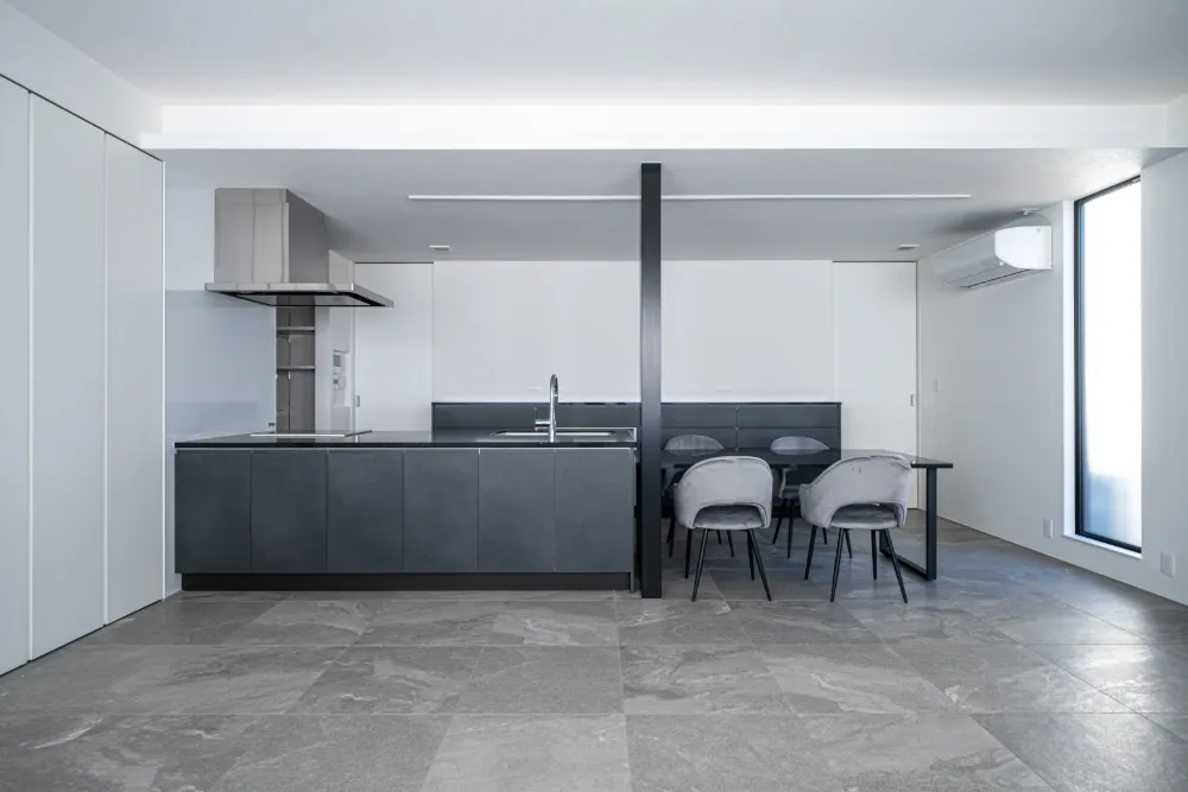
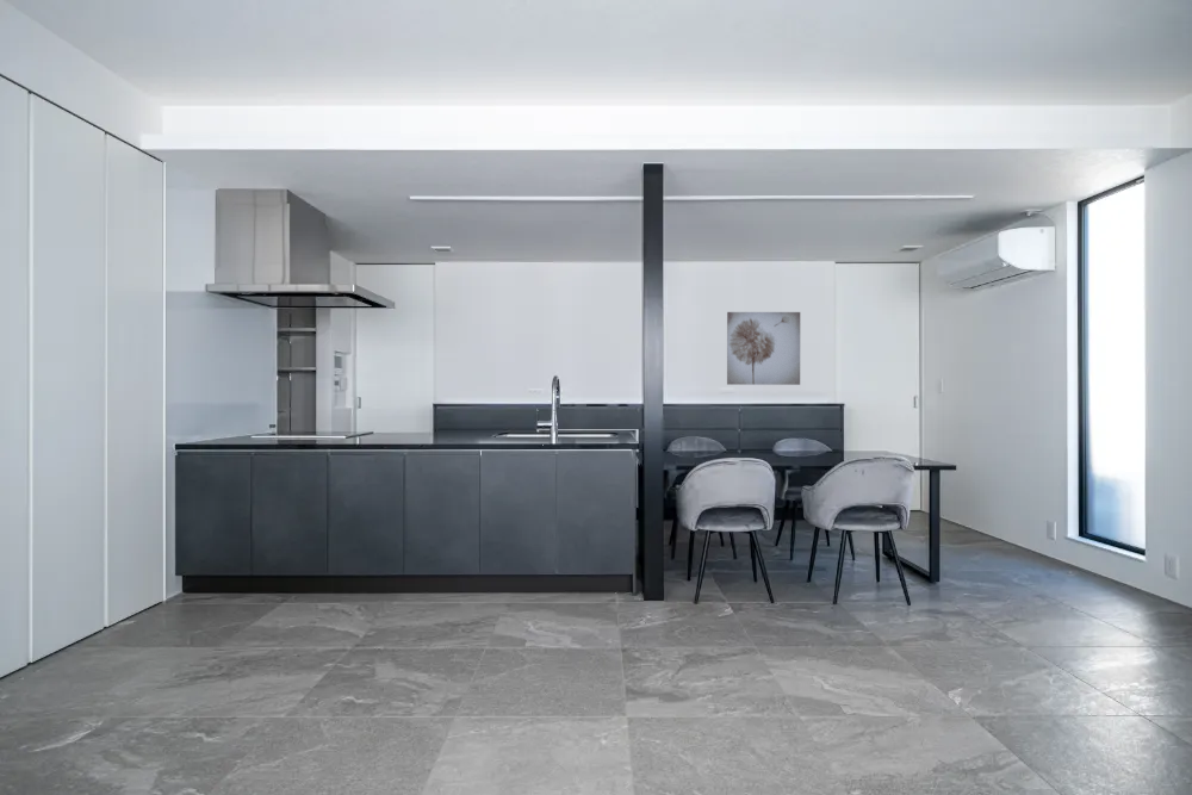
+ wall art (763, 348)
